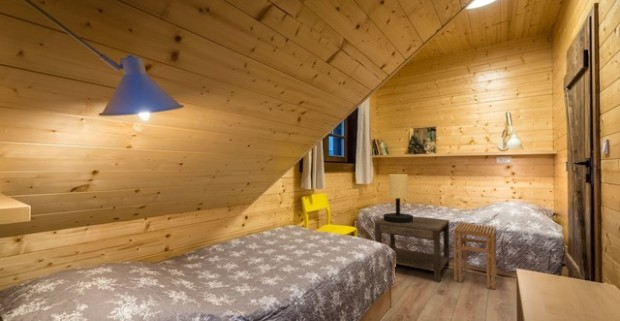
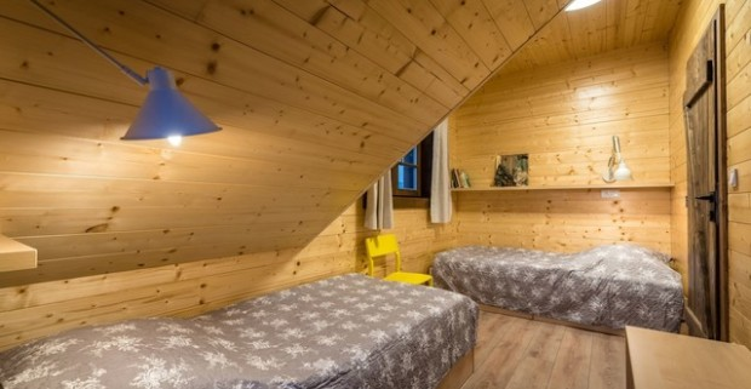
- side table (410, 250)
- table lamp (397, 197)
- stool (476, 251)
